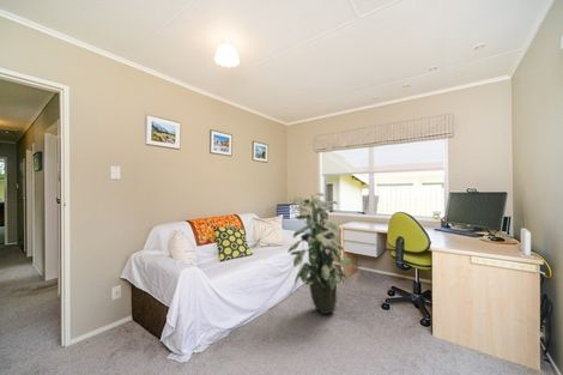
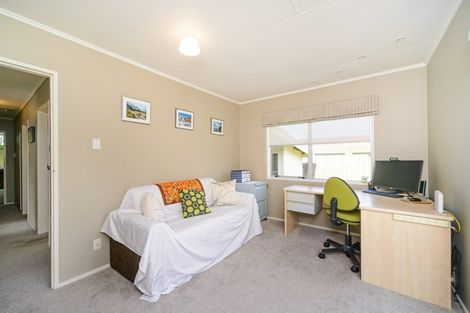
- indoor plant (317, 250)
